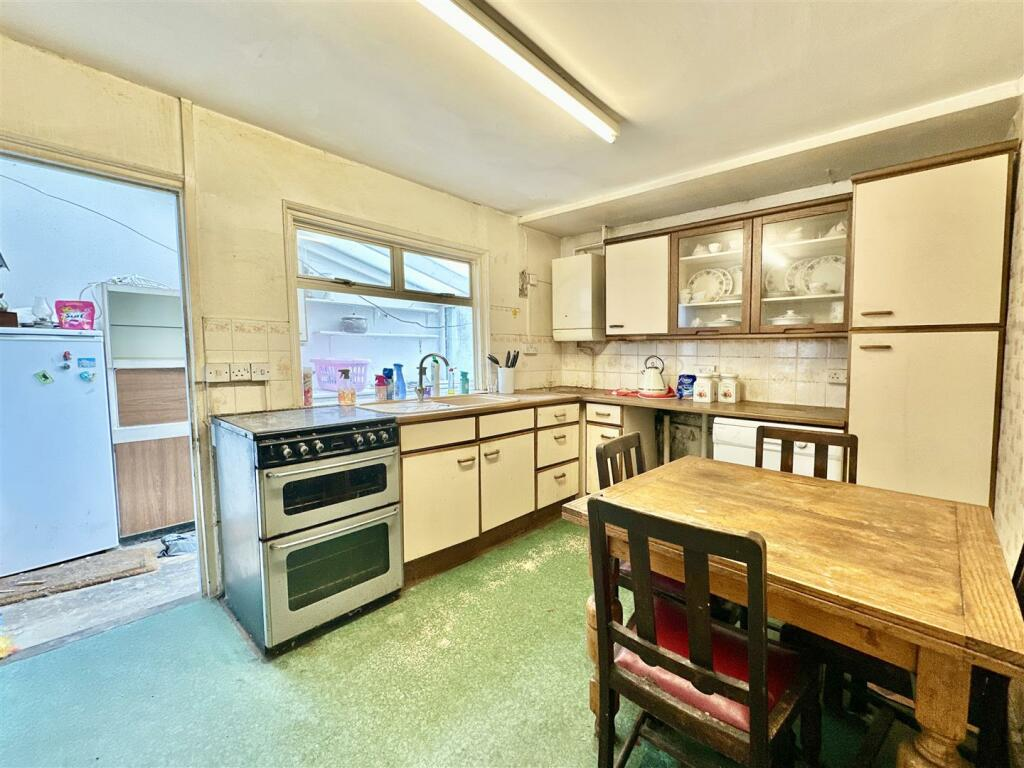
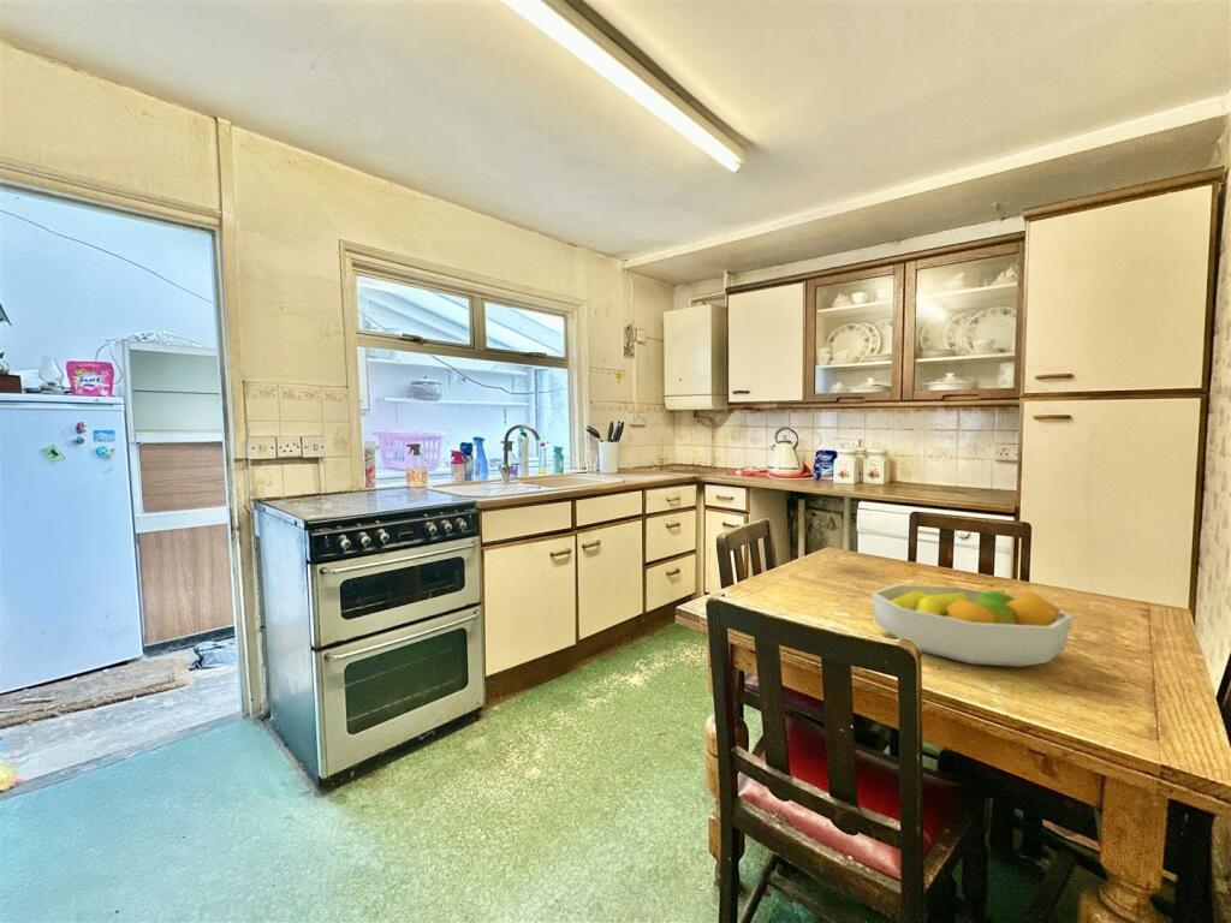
+ fruit bowl (964, 614)
